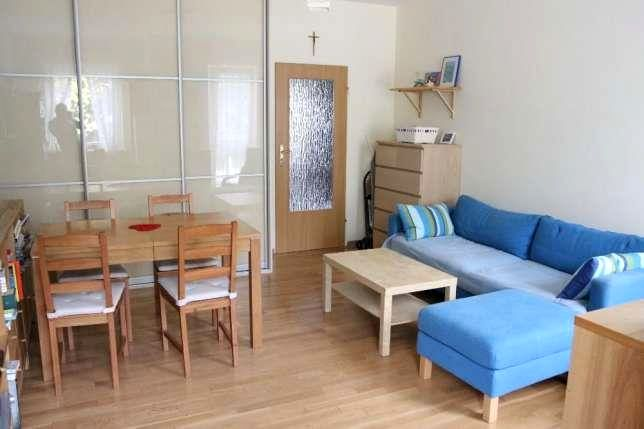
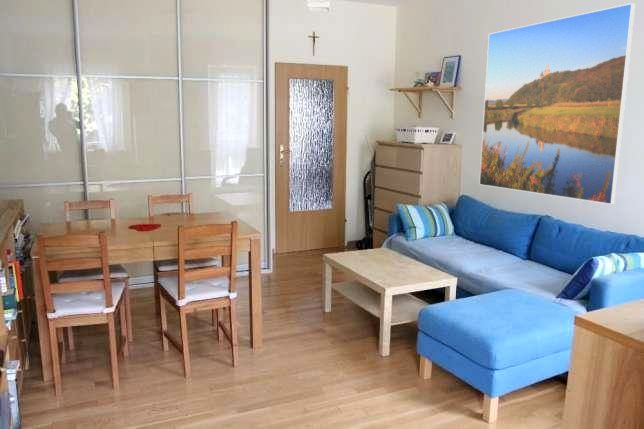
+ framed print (544, 109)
